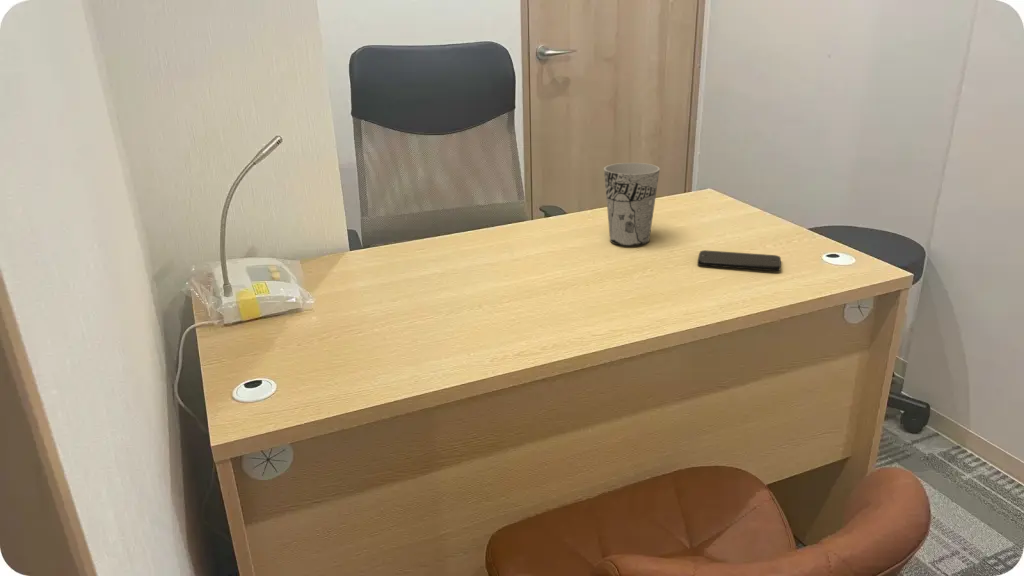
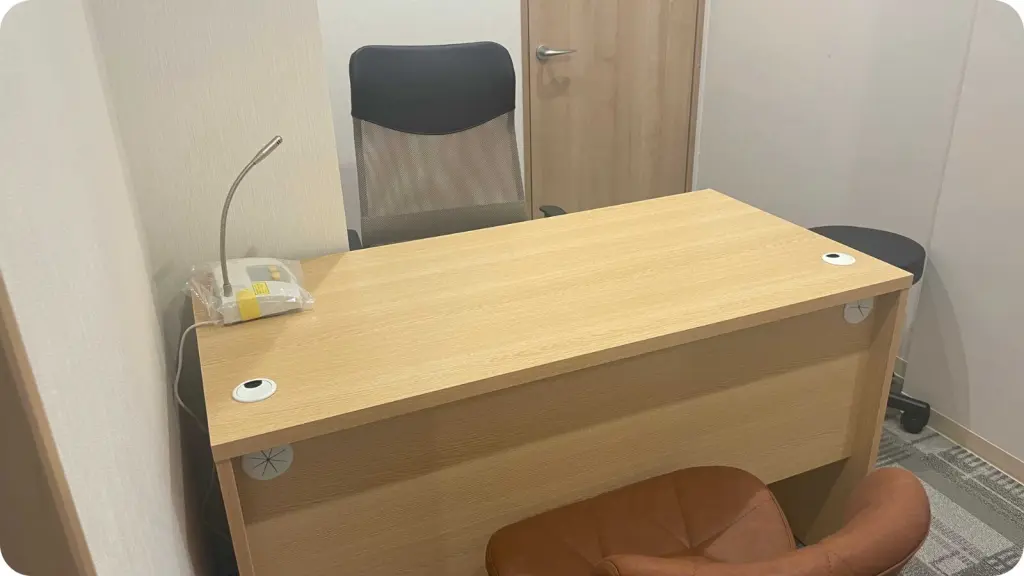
- cup (630, 204)
- smartphone (738, 260)
